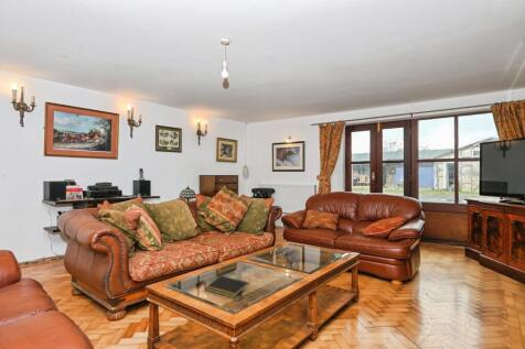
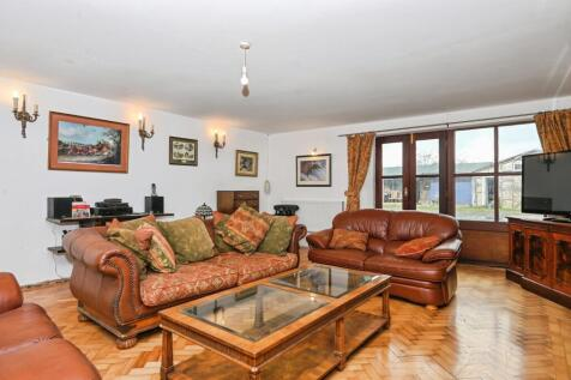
- notepad (226, 285)
